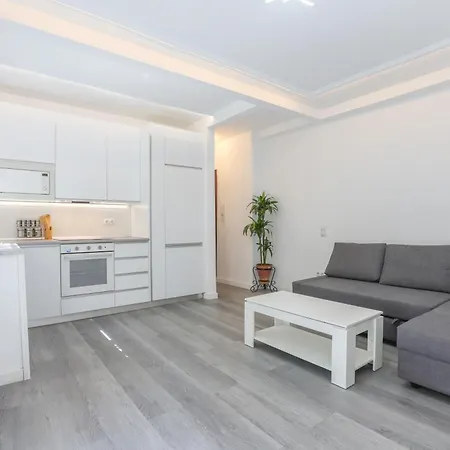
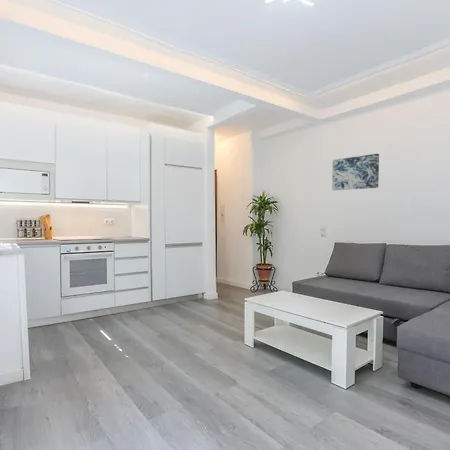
+ wall art (354, 173)
